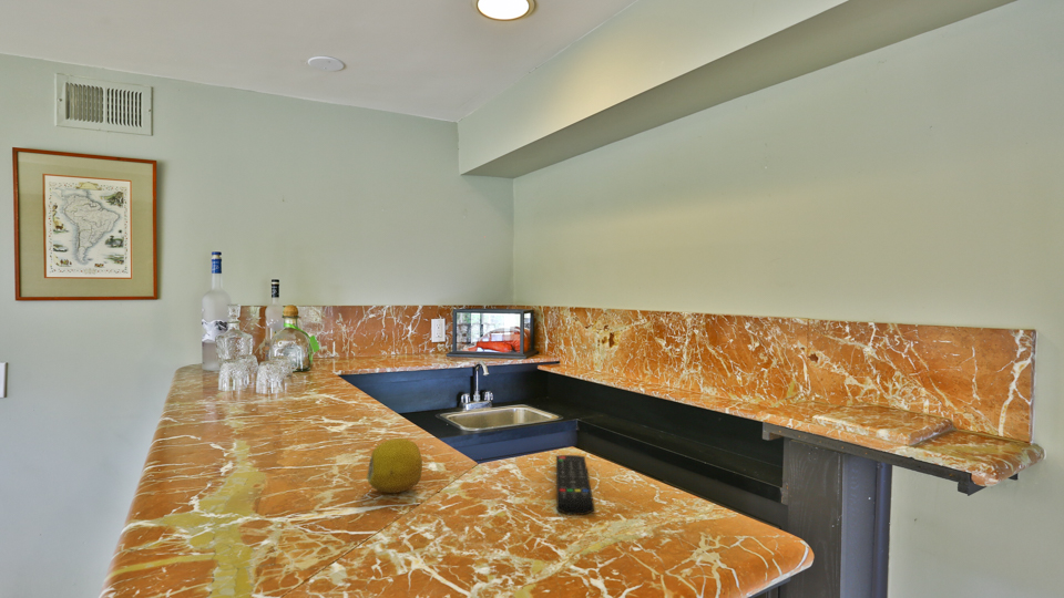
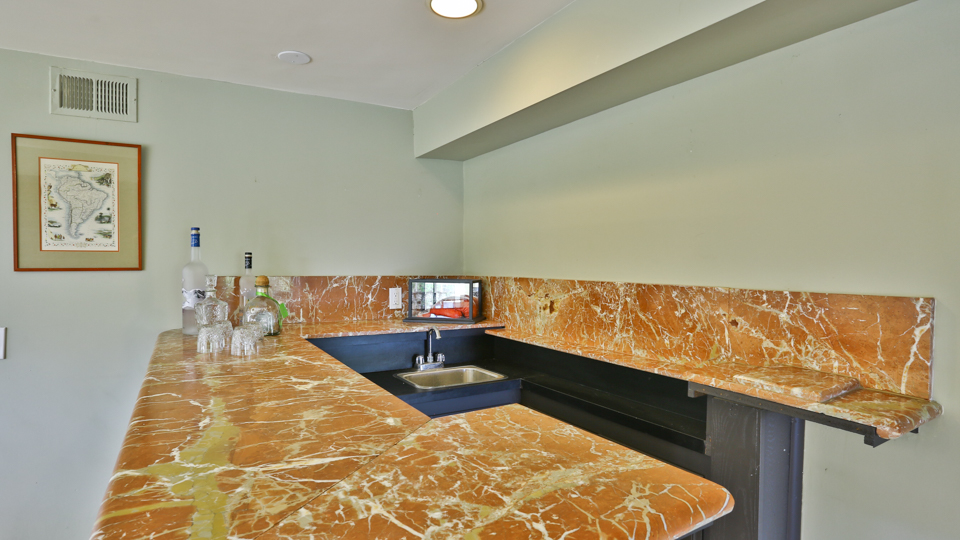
- remote control (572, 481)
- lemon (396, 465)
